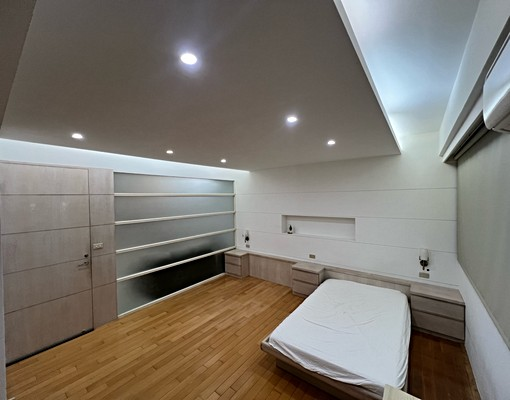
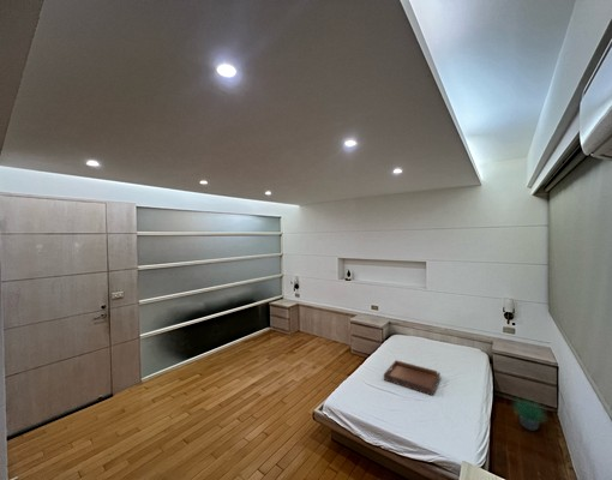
+ serving tray (412, 376)
+ potted plant (528, 409)
